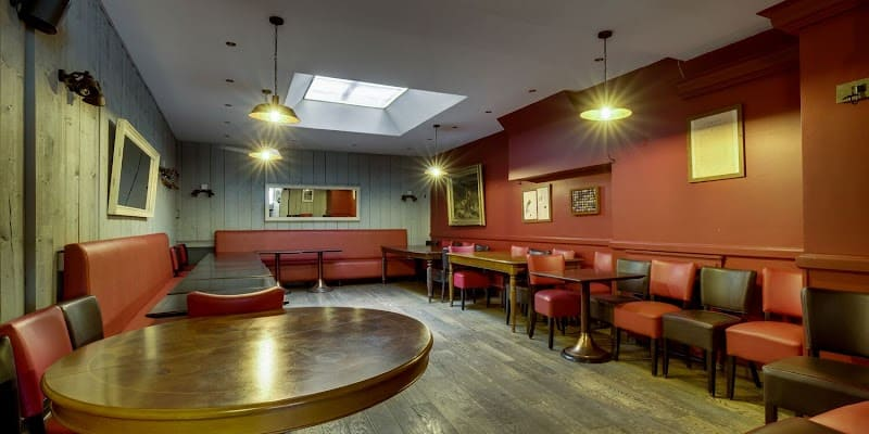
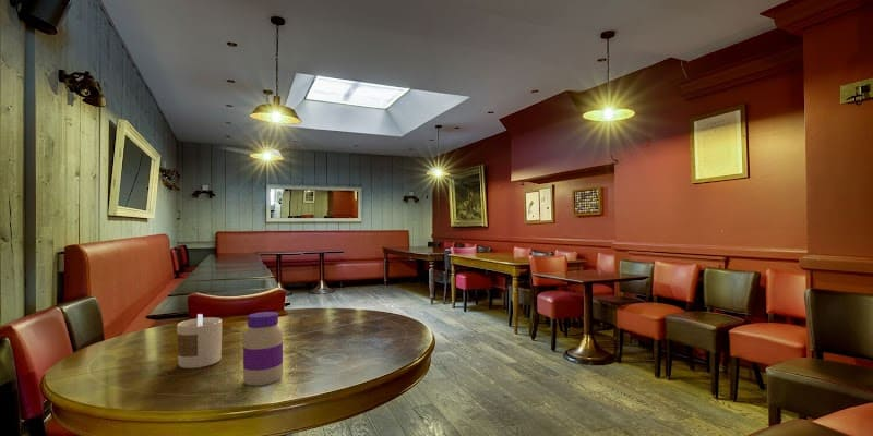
+ candle (200, 338)
+ jar (263, 347)
